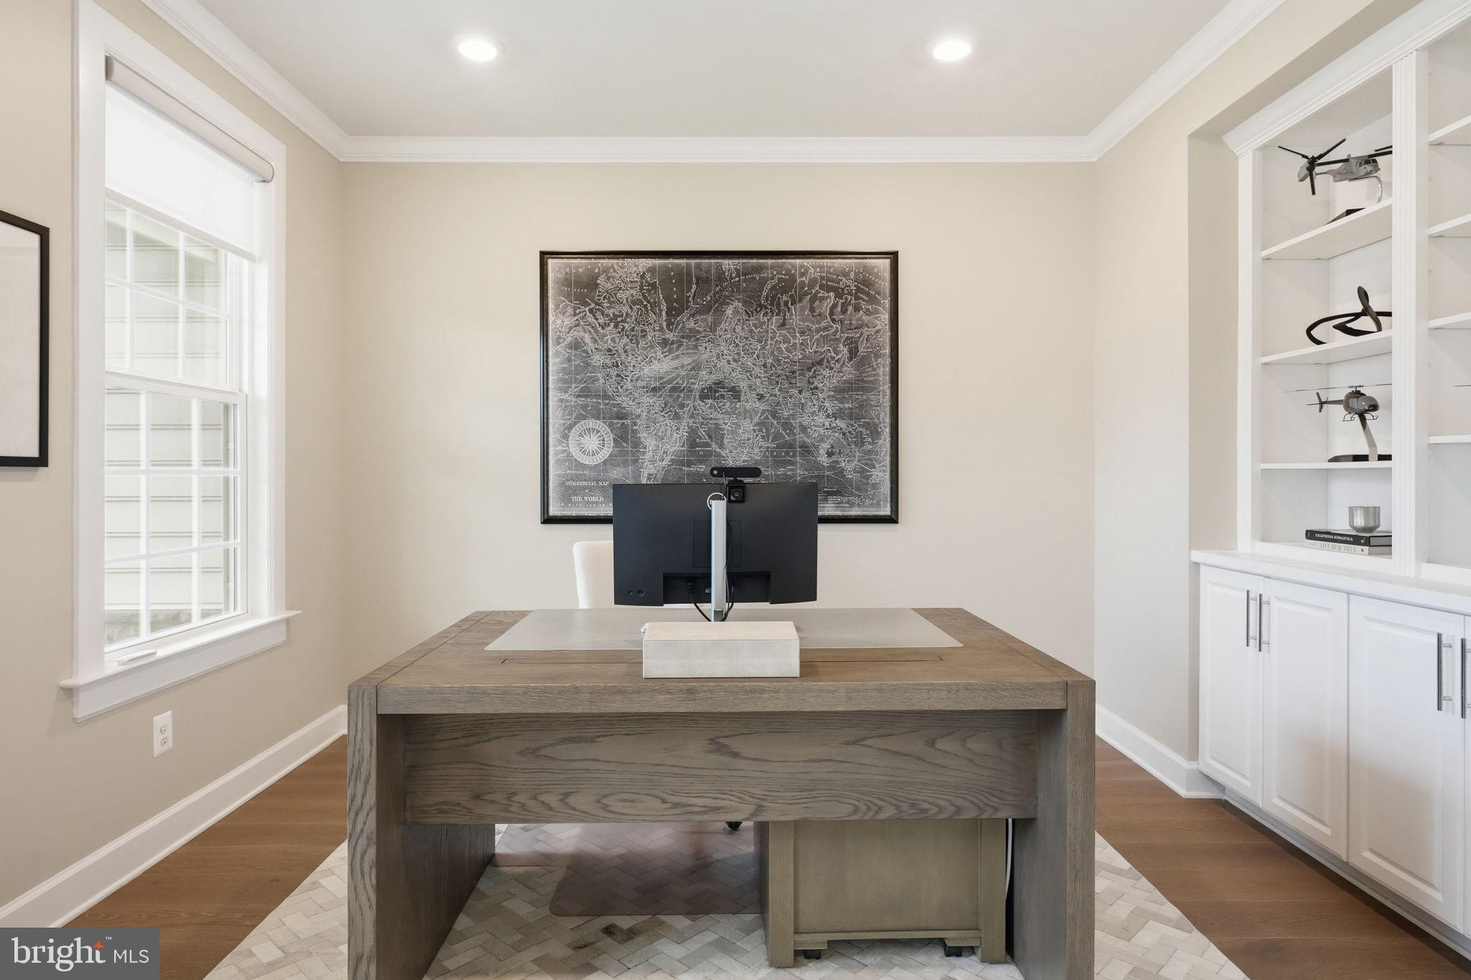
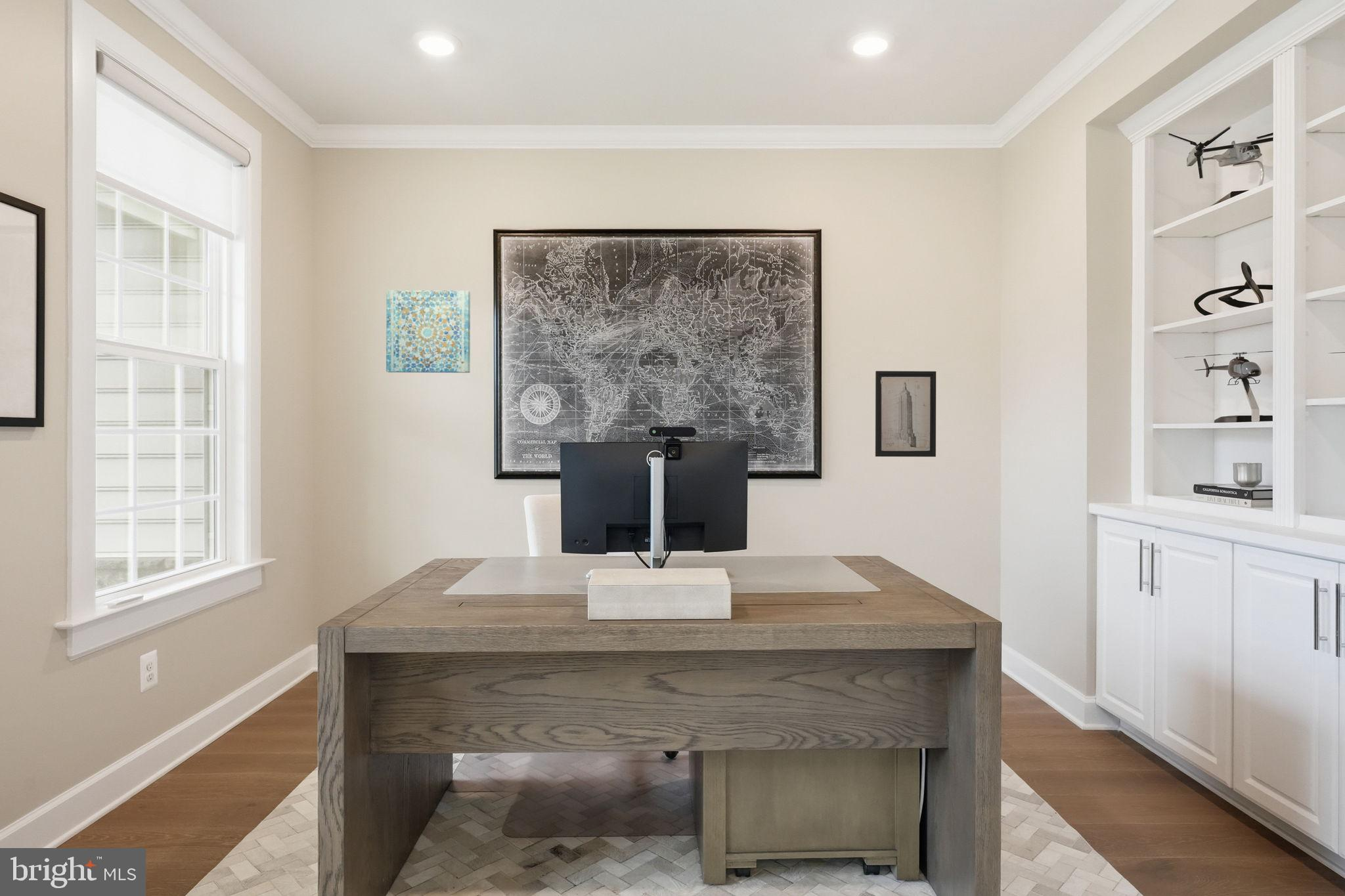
+ wall art (428, 331)
+ wall art (906, 414)
